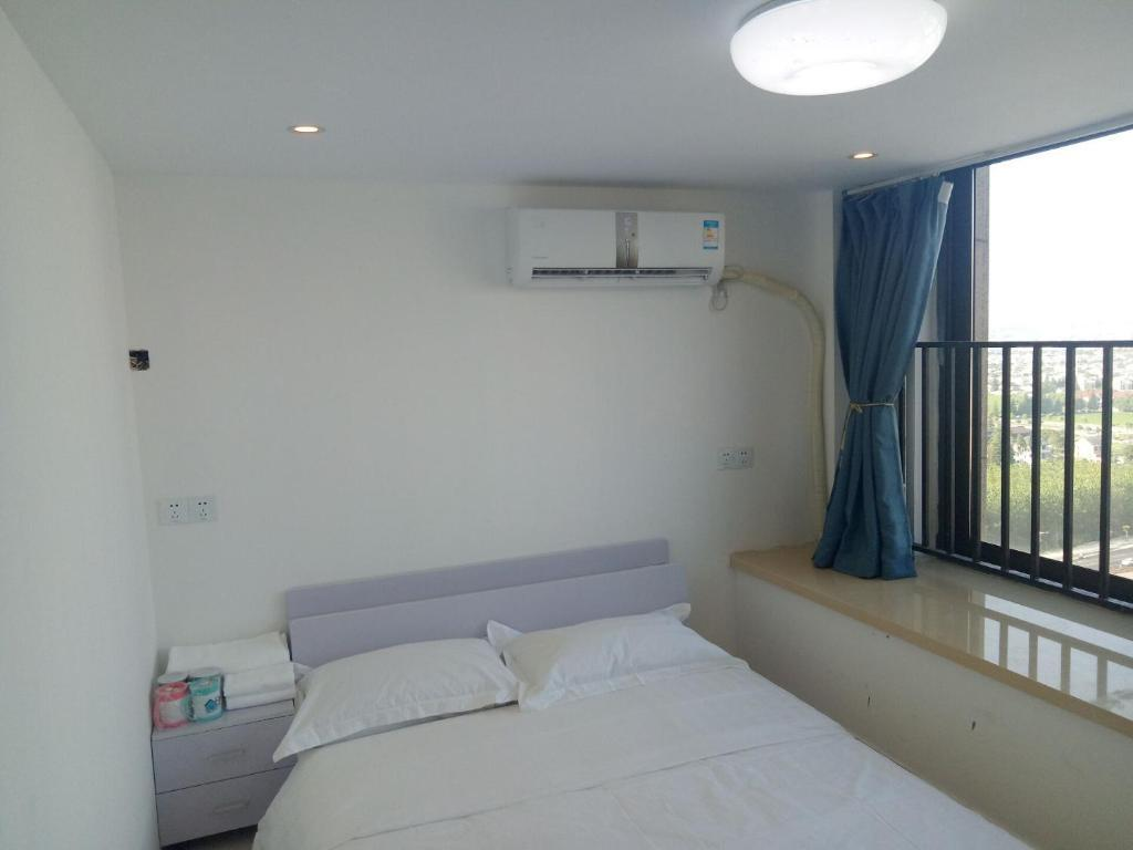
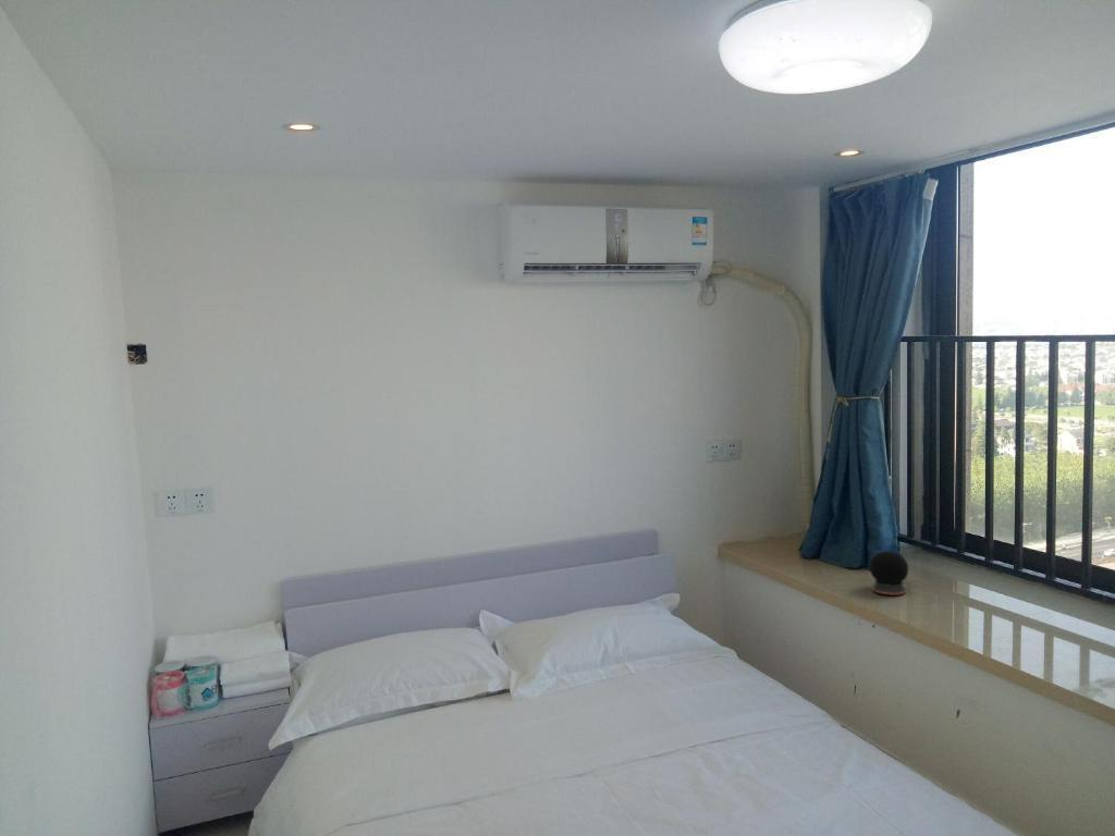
+ speaker (889, 571)
